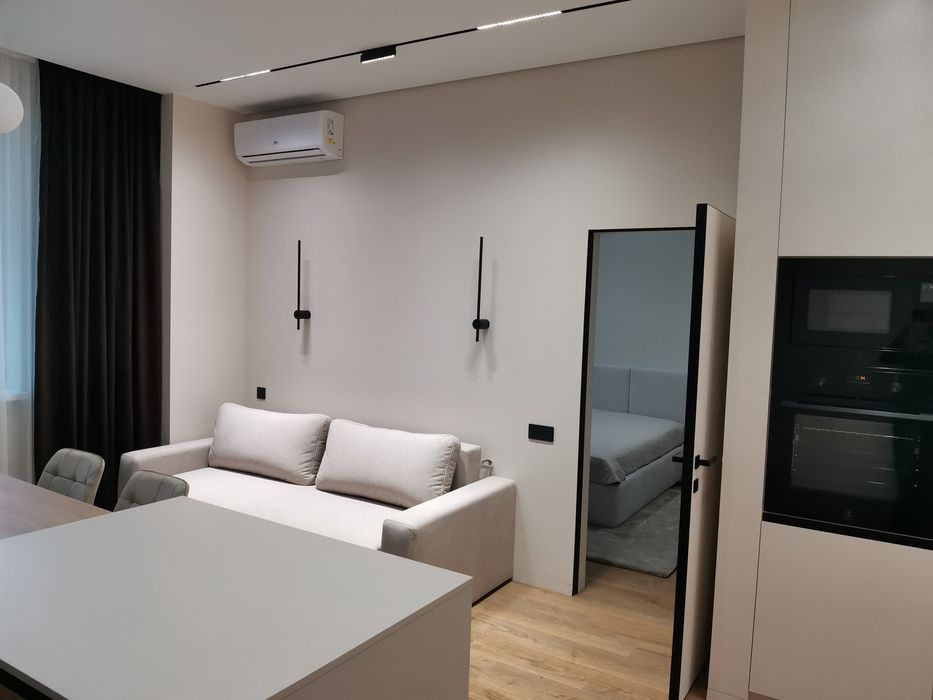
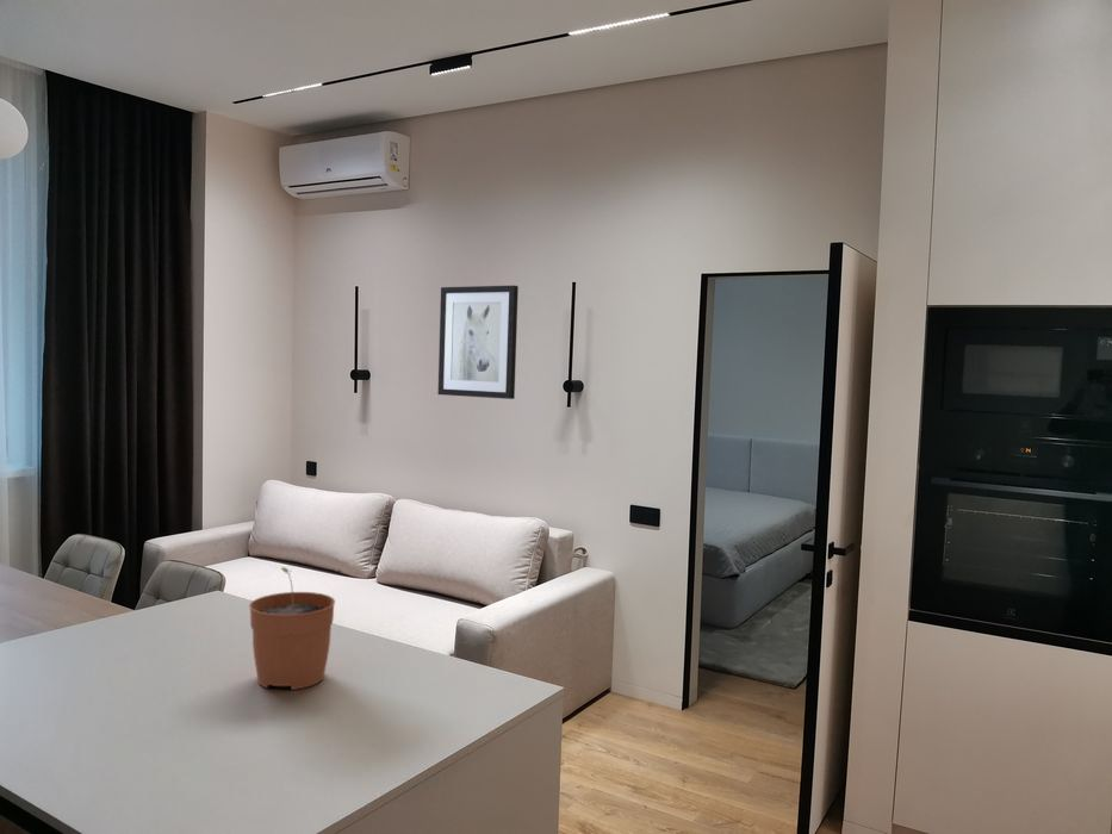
+ plant pot (292, 621)
+ wall art (477, 341)
